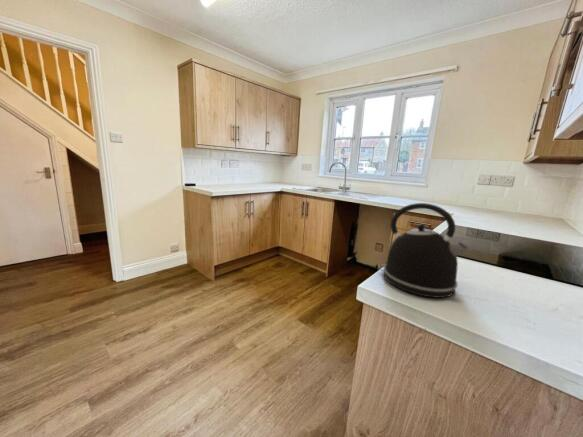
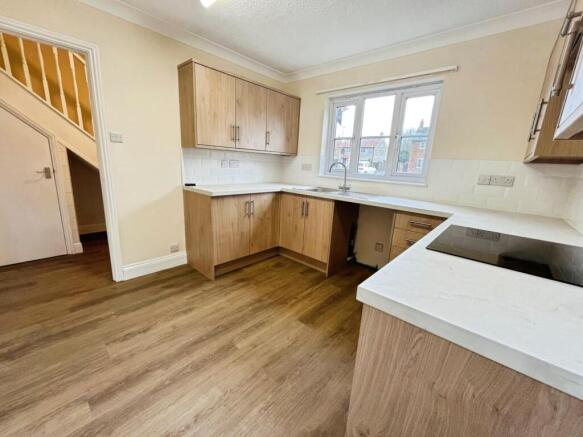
- kettle (423, 243)
